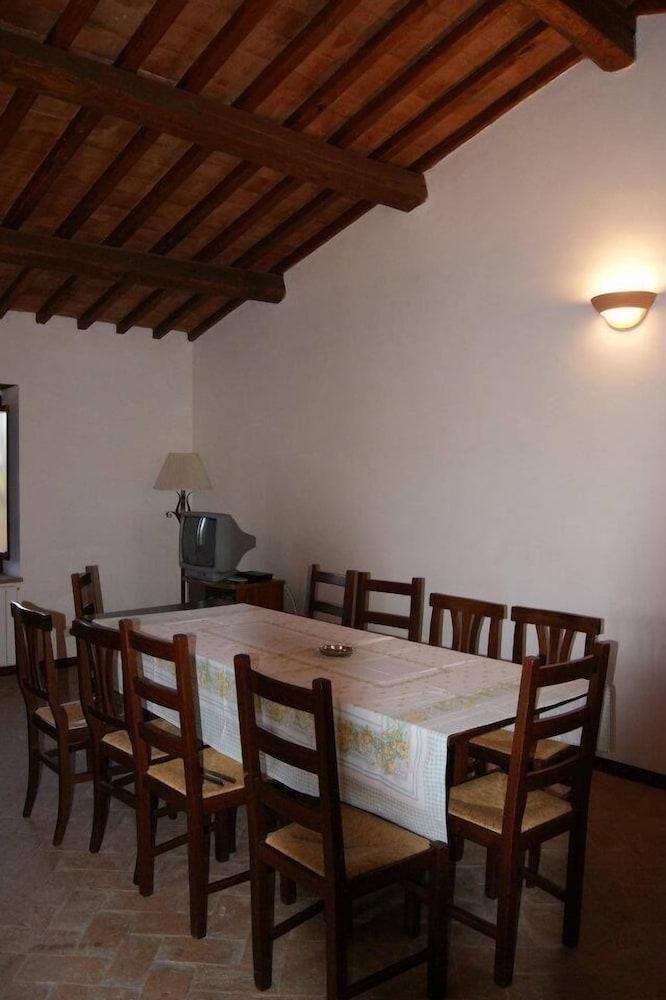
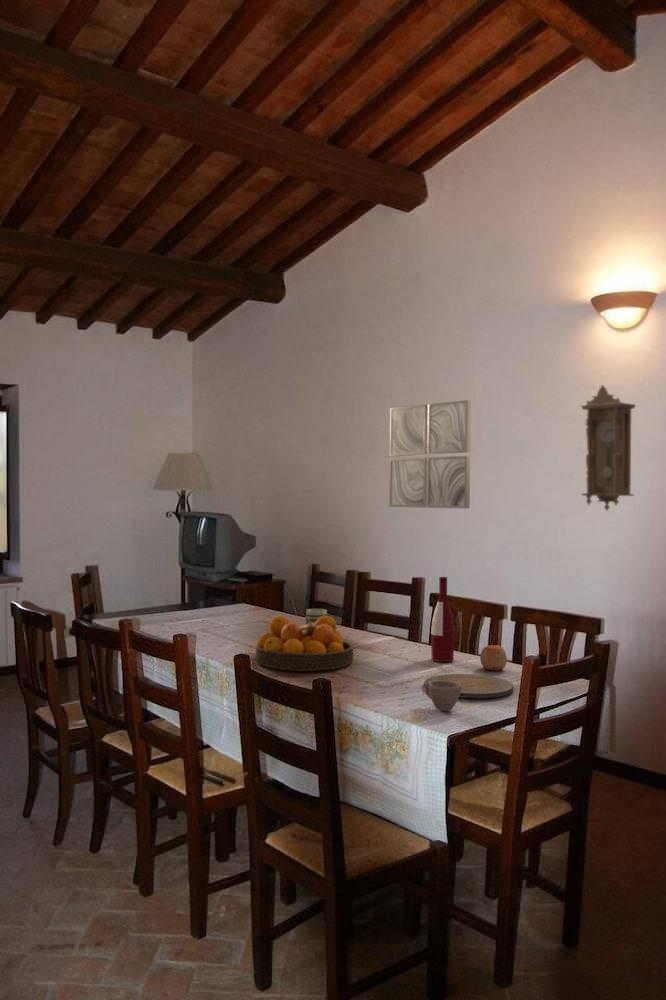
+ cup (315, 622)
+ pendulum clock (607, 448)
+ fruit bowl (304, 639)
+ plate (468, 685)
+ alcohol (442, 618)
+ apple (493, 657)
+ cup (440, 695)
+ wall art (428, 457)
